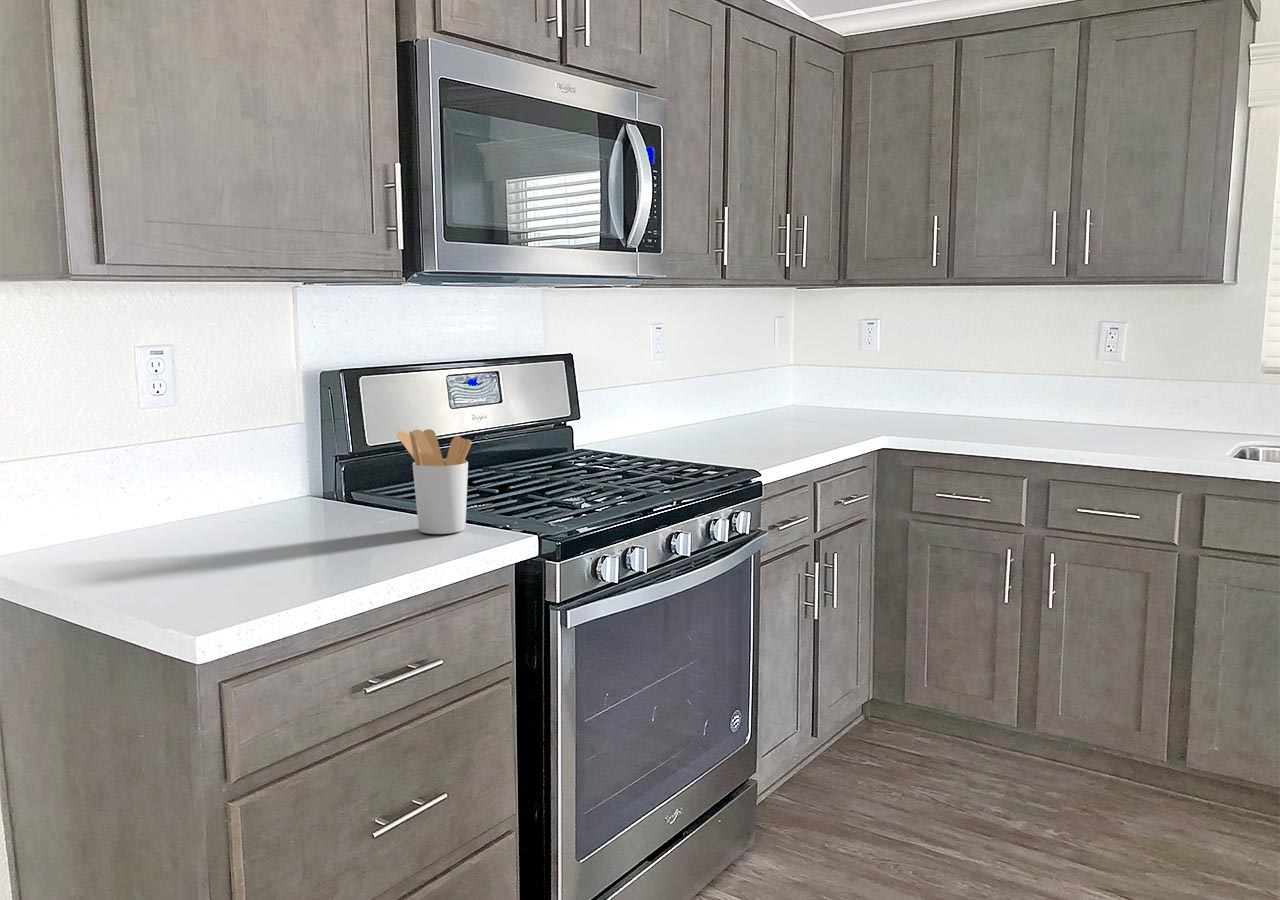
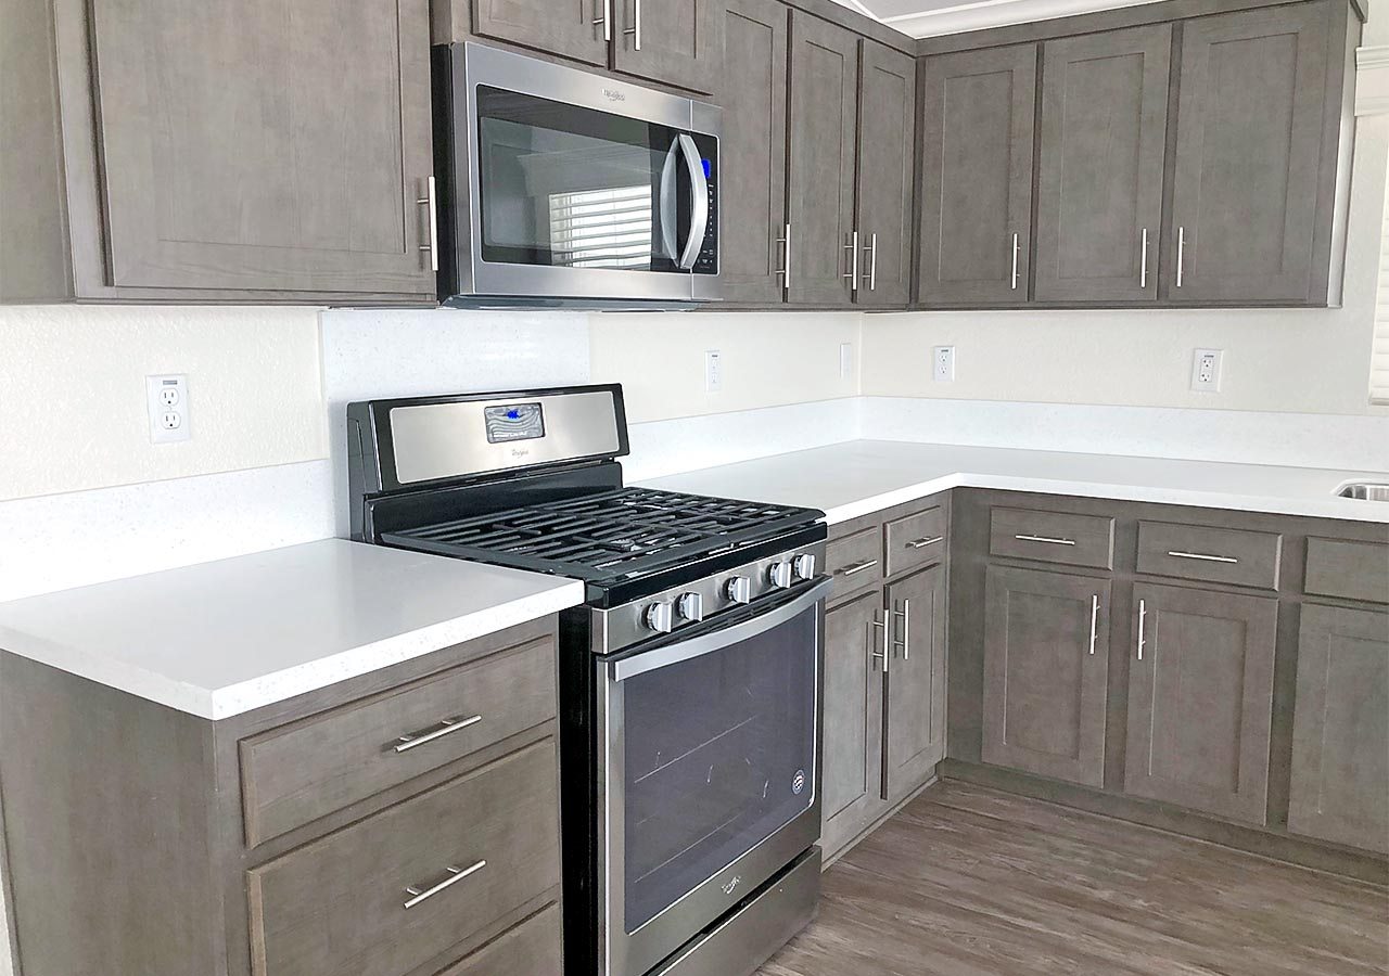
- utensil holder (433, 477)
